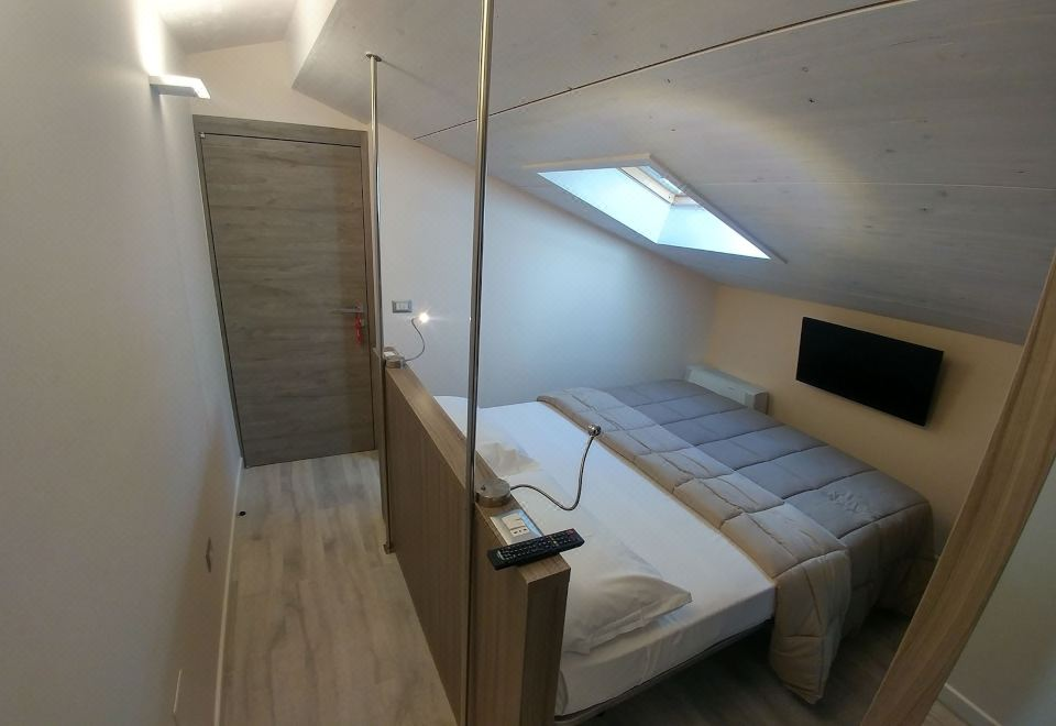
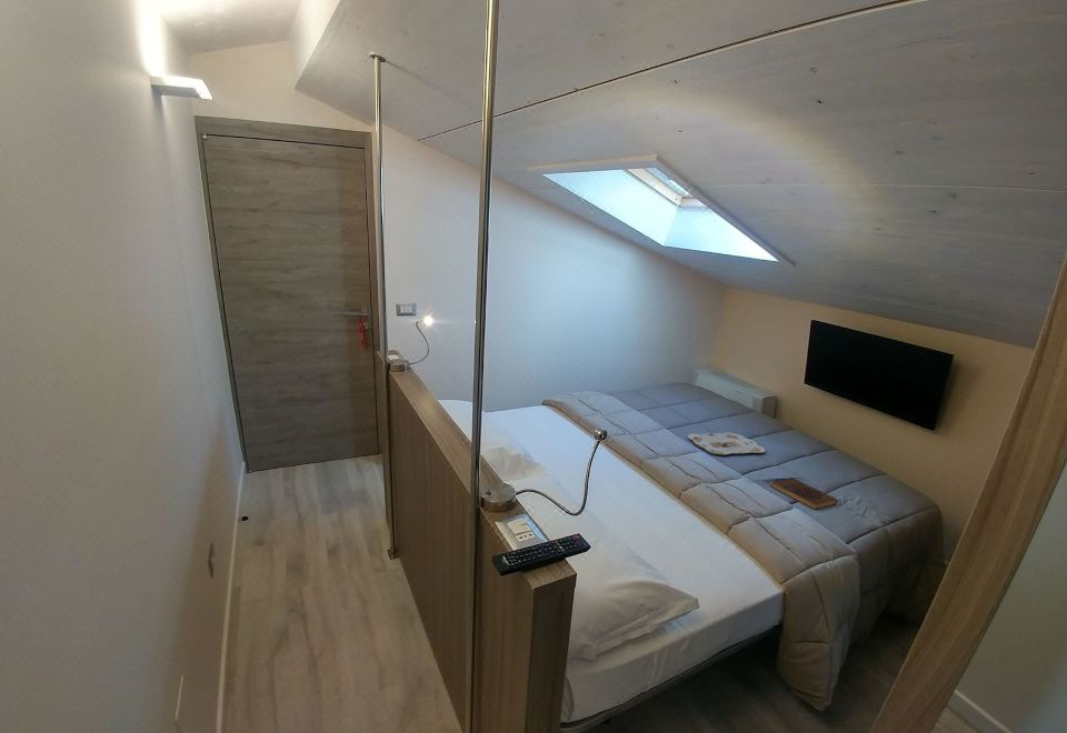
+ serving tray (725, 443)
+ book (802, 492)
